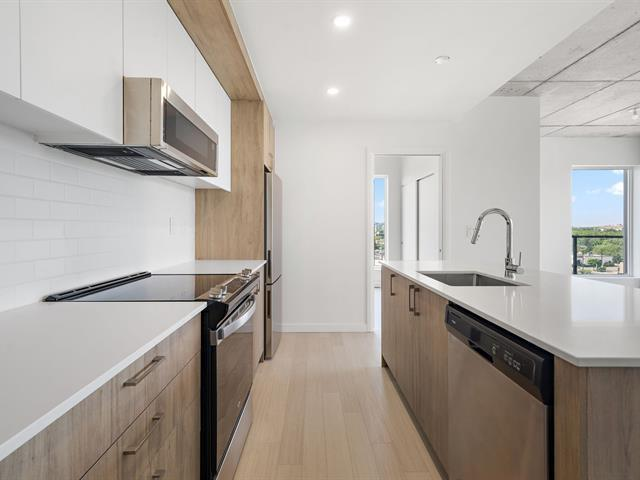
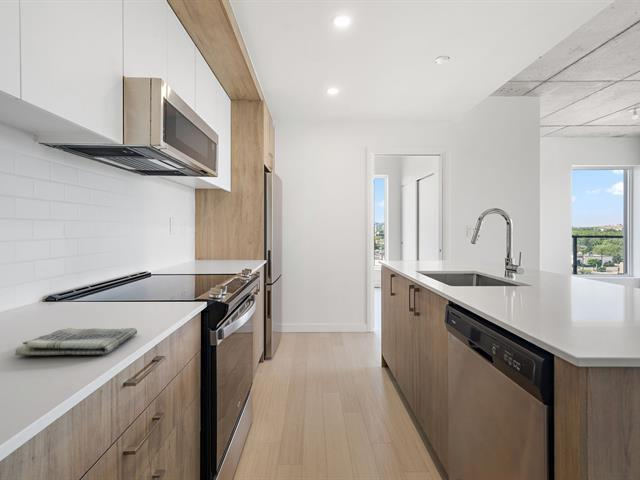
+ dish towel (81, 338)
